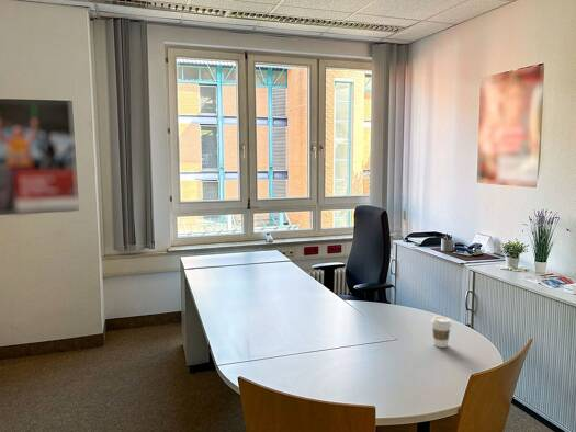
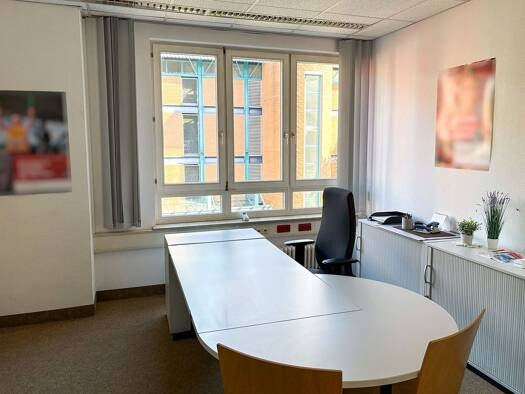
- coffee cup (441, 331)
